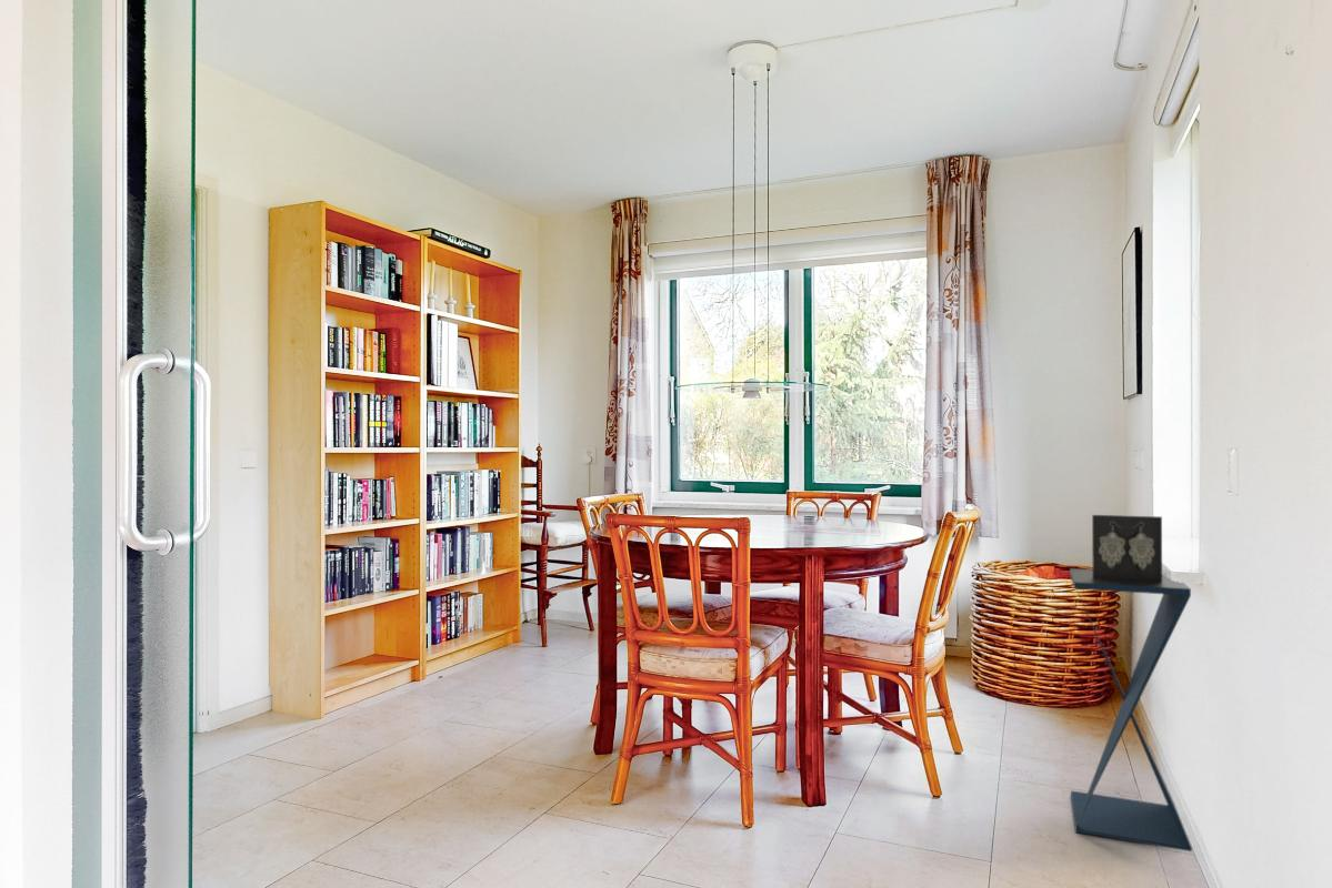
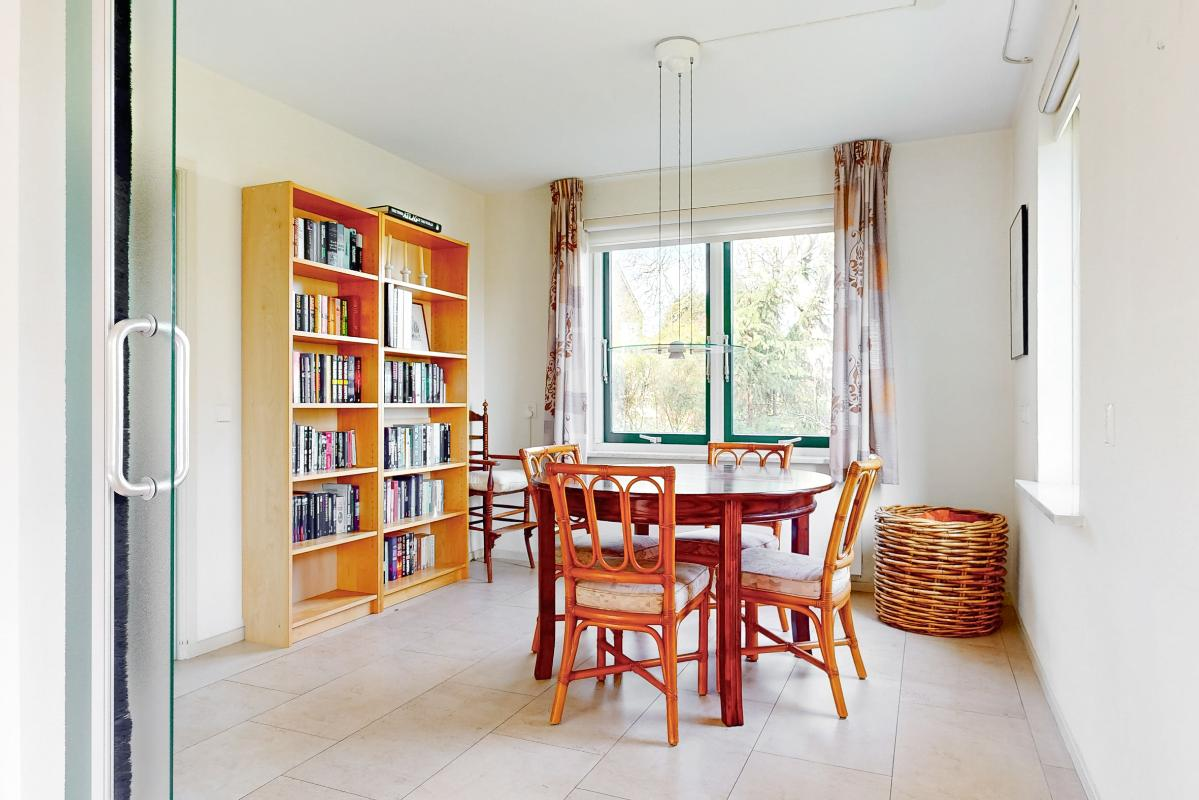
- pedestal table (1134, 668)
